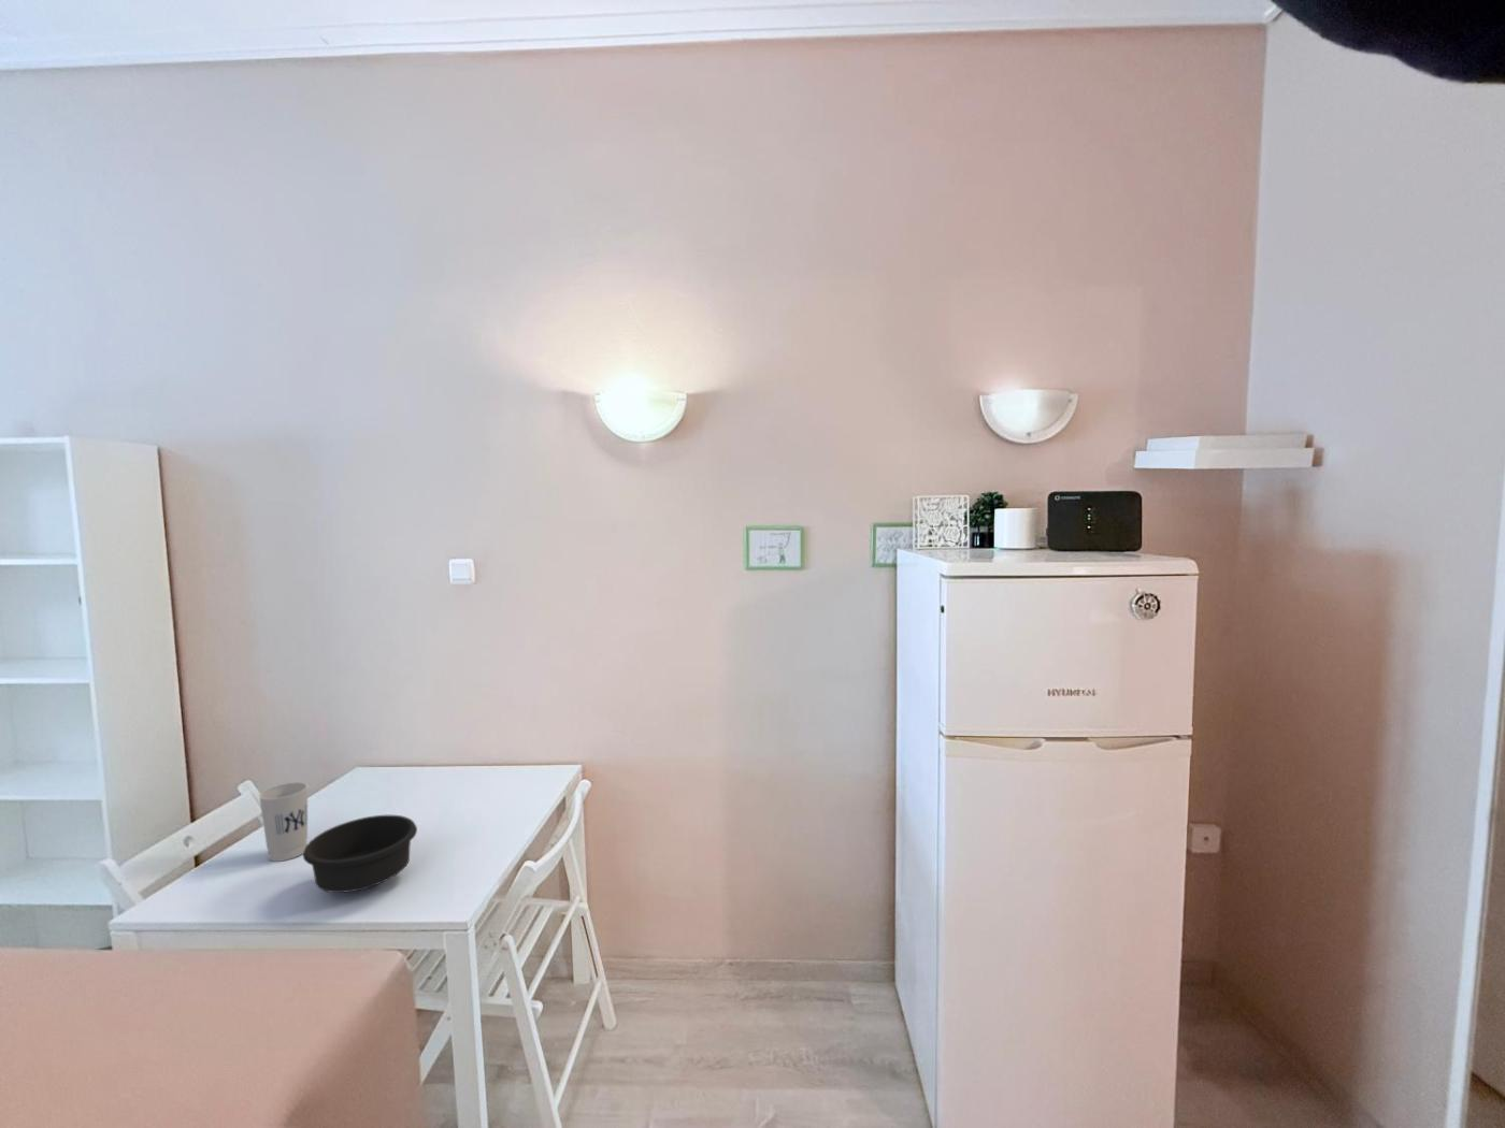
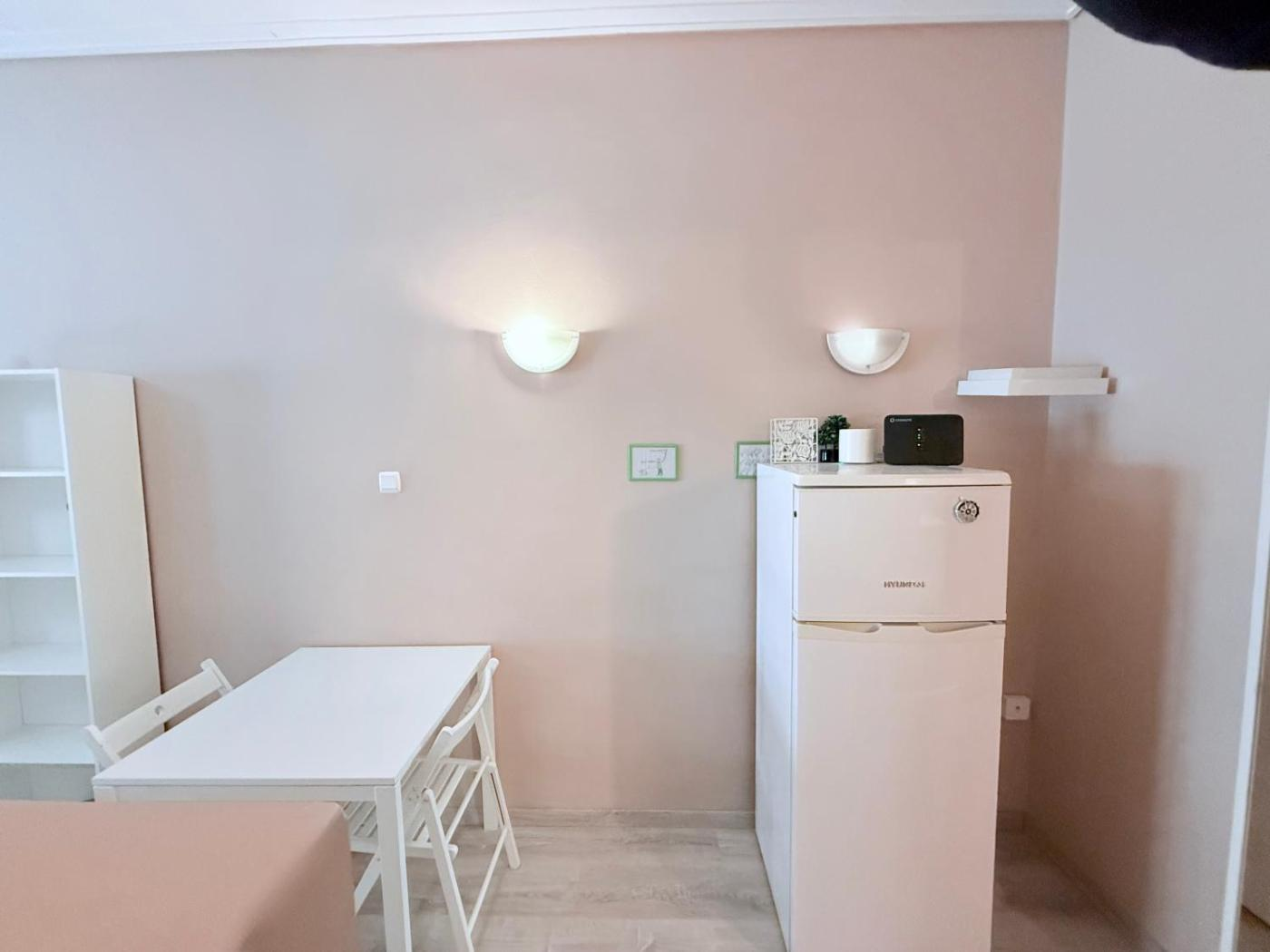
- cup (286, 822)
- bowl (364, 859)
